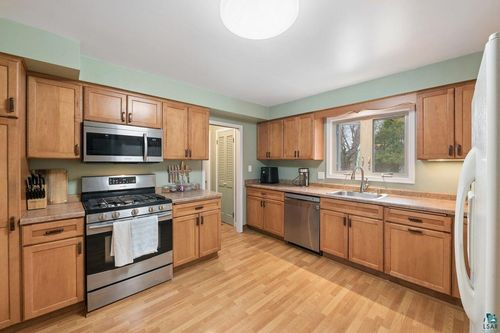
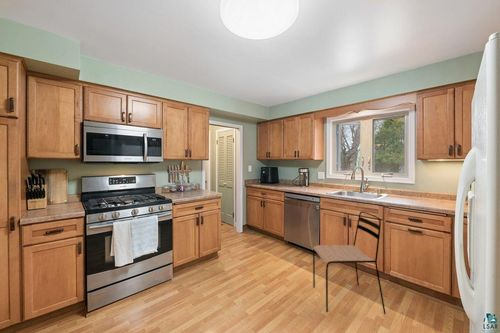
+ dining chair (345, 256)
